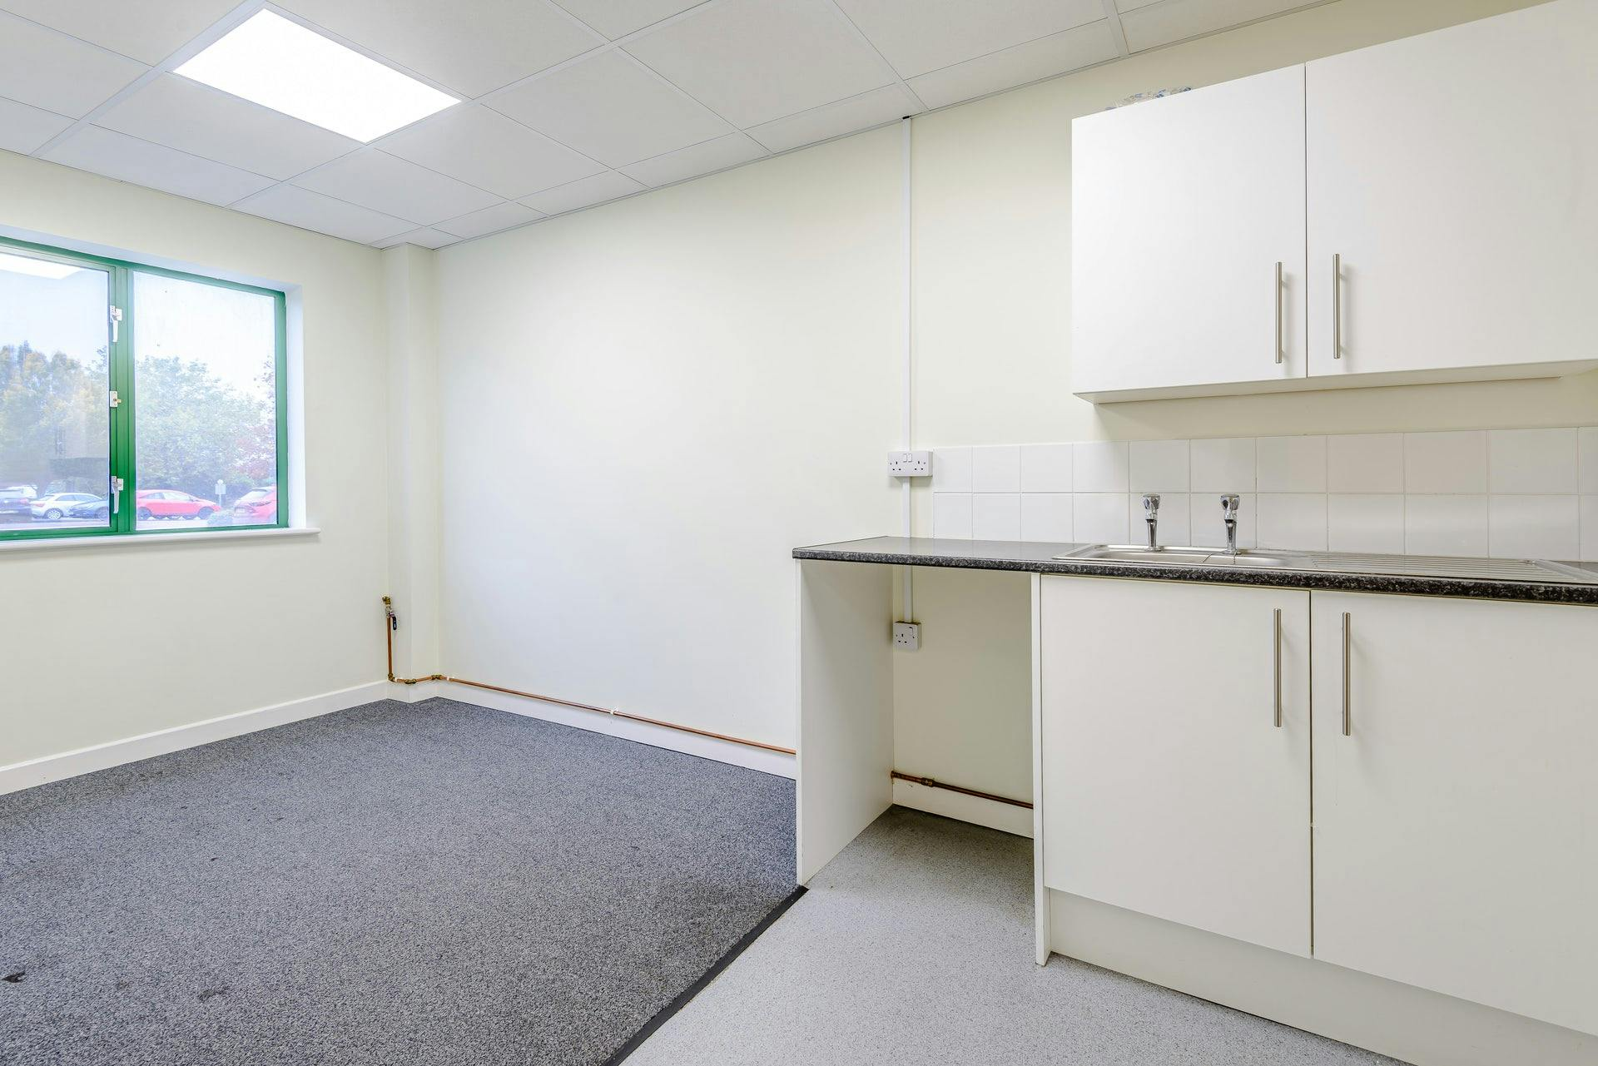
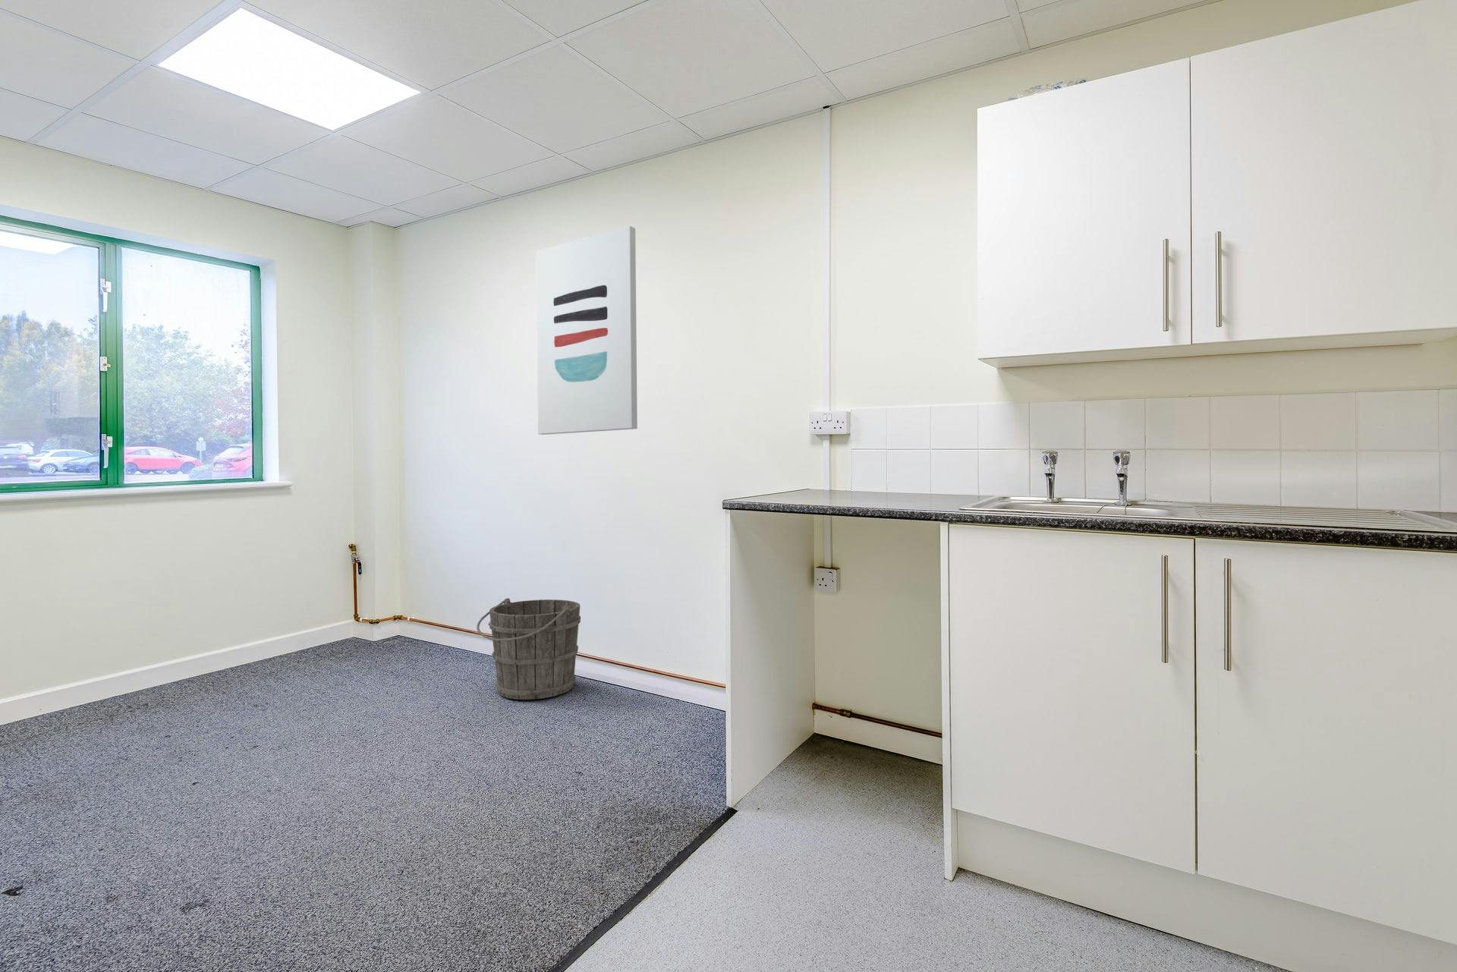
+ bucket (533, 645)
+ wall art (584, 335)
